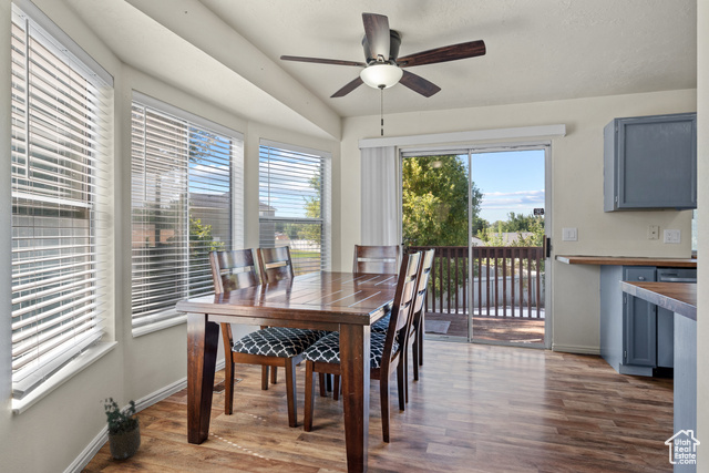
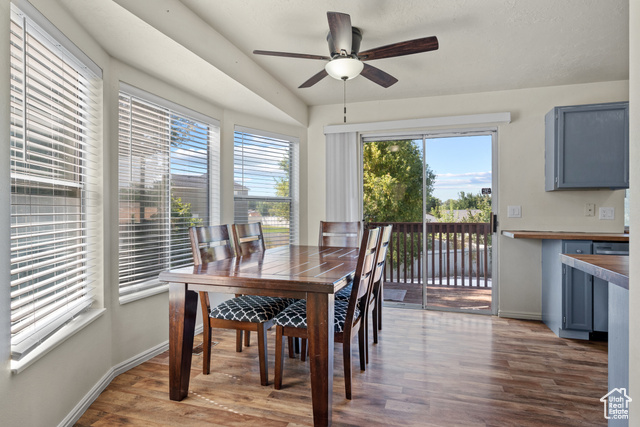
- potted plant (120, 422)
